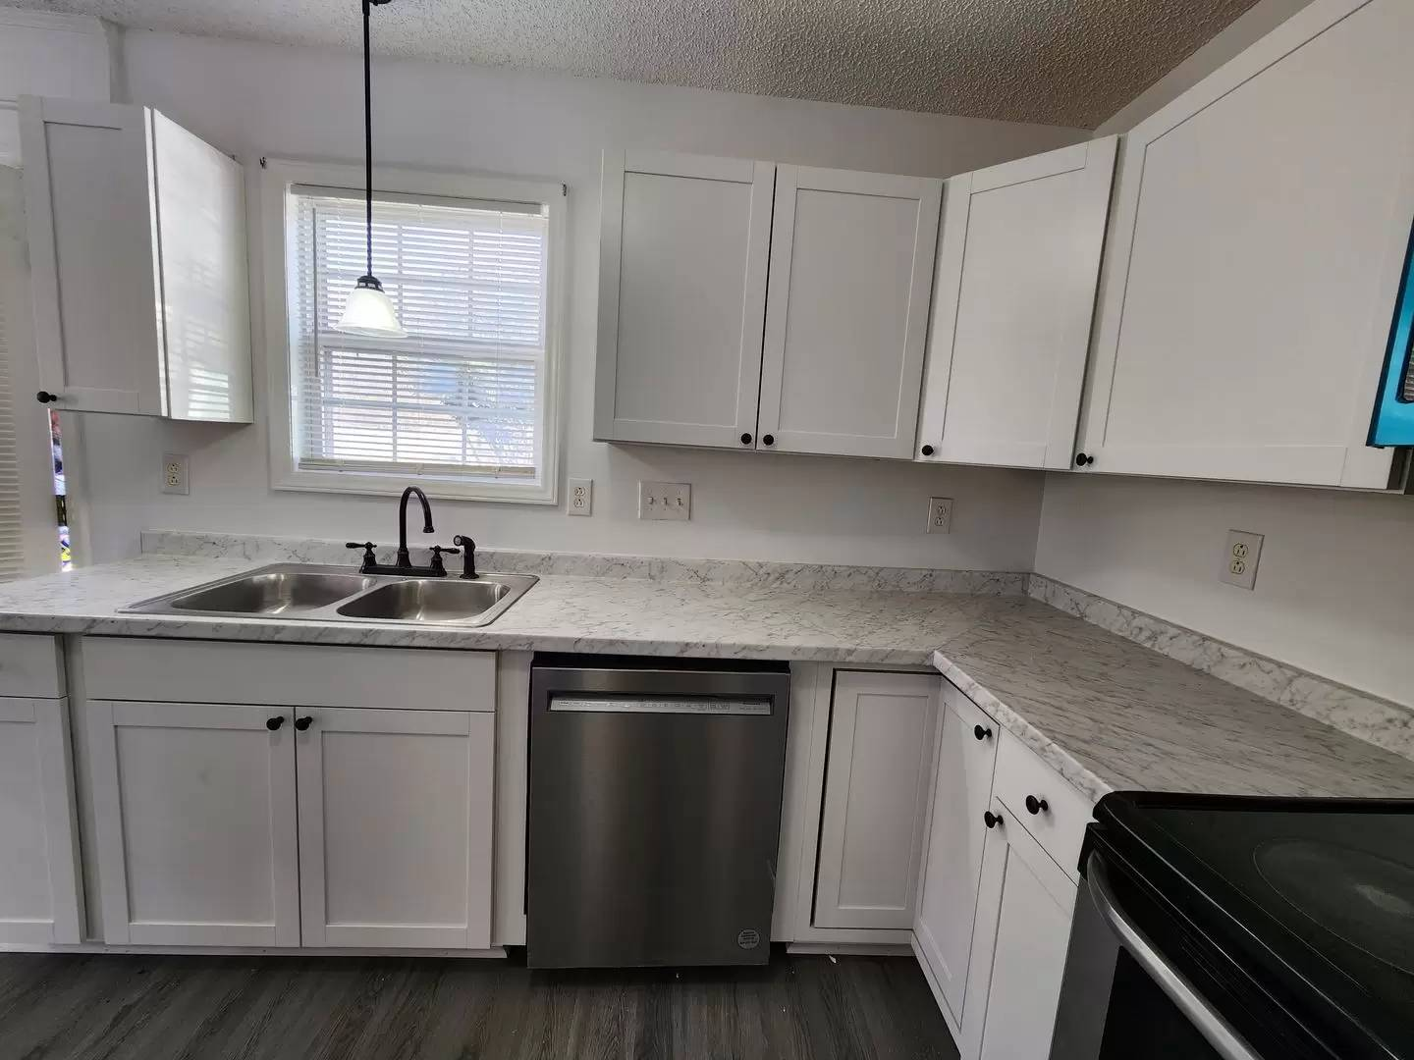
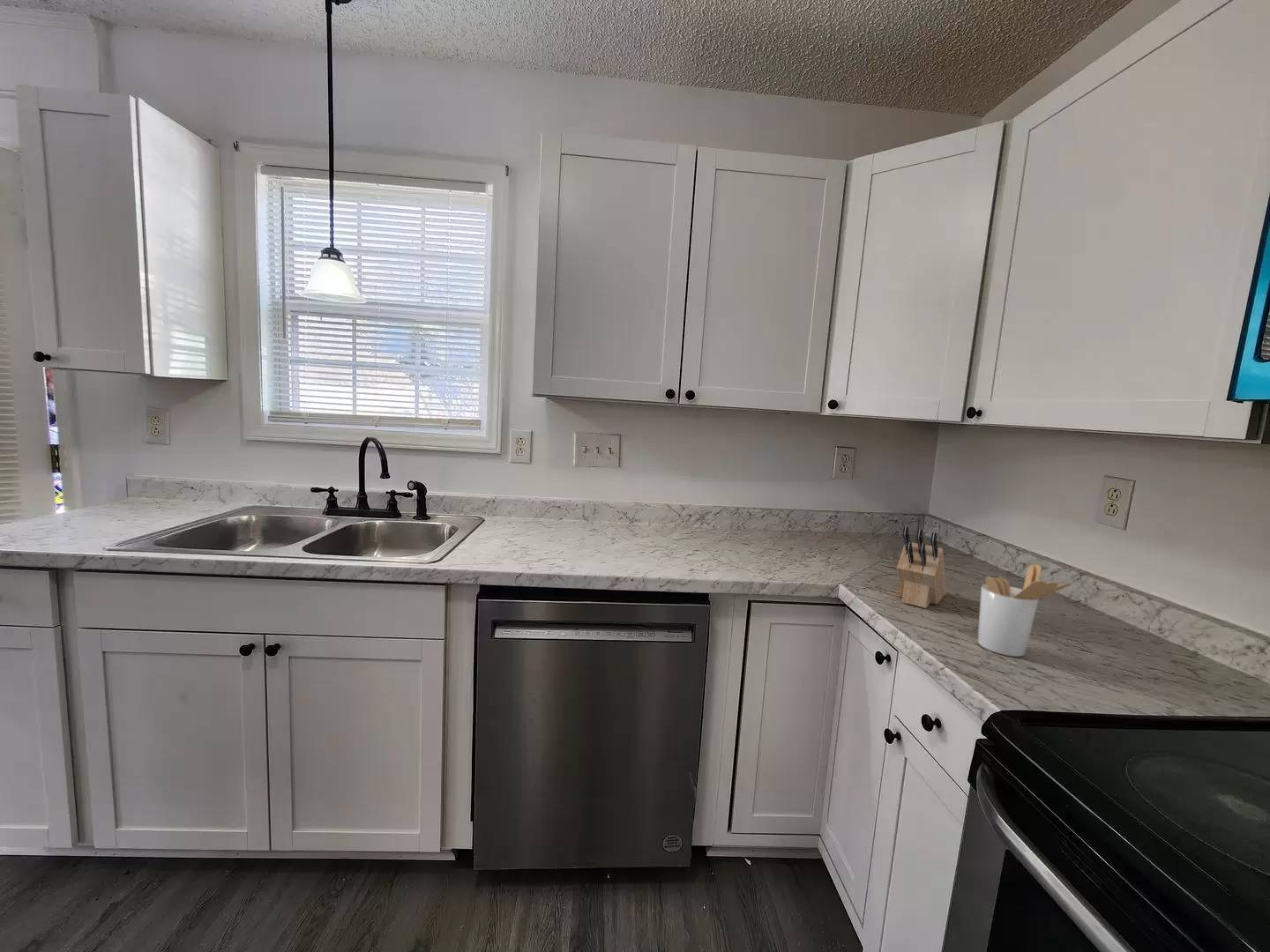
+ utensil holder (1019, 610)
+ knife block (923, 562)
